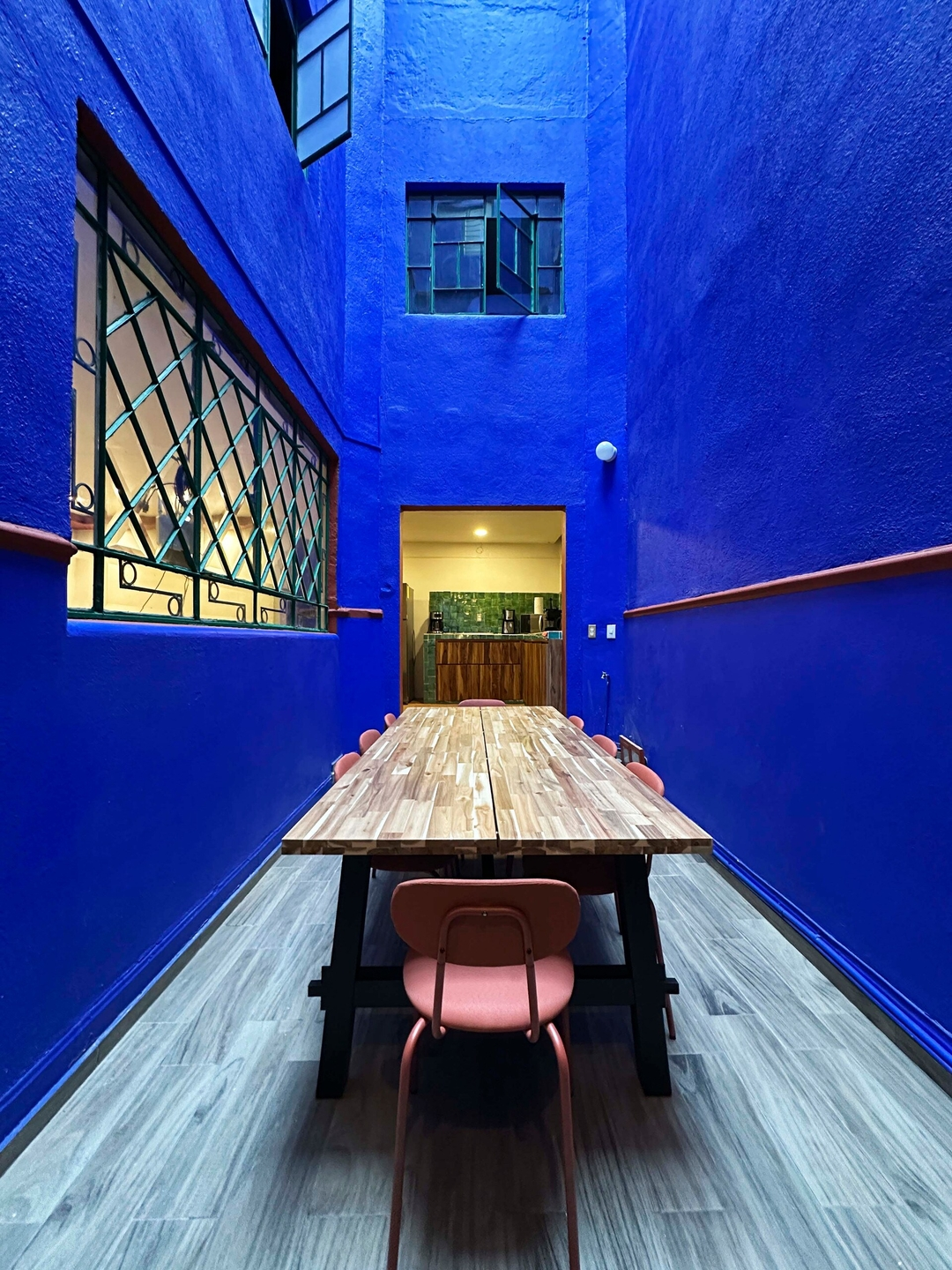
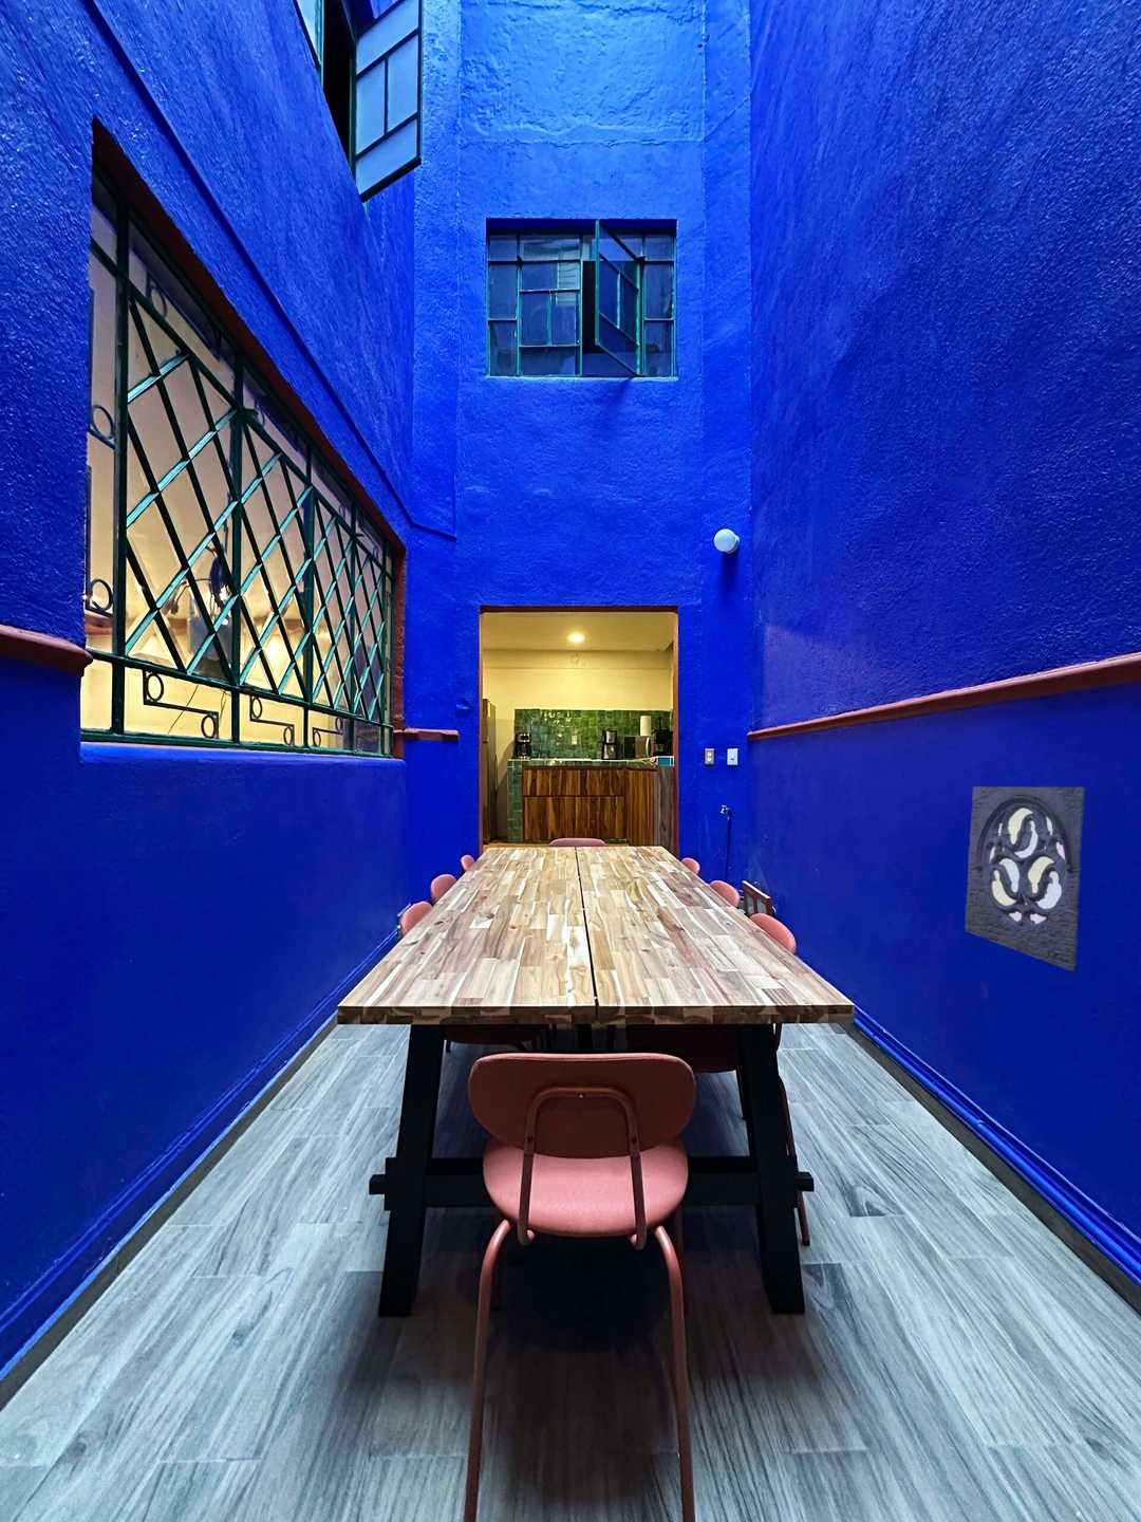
+ wall ornament (1020, 866)
